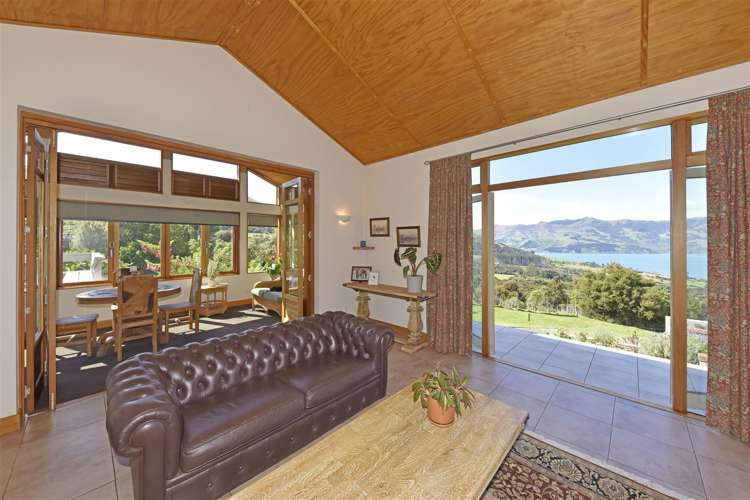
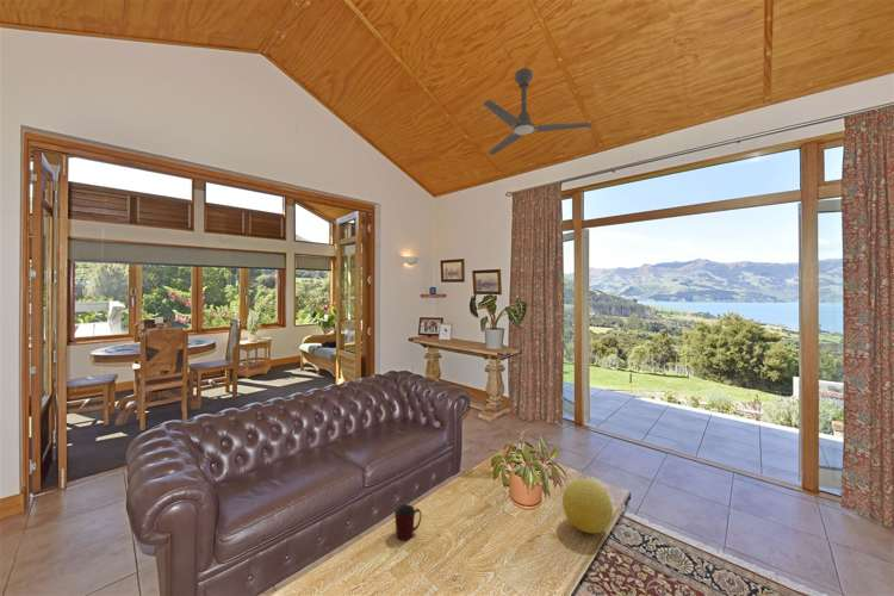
+ ceiling fan (526, 99)
+ decorative ball (586, 504)
+ mug (408, 521)
